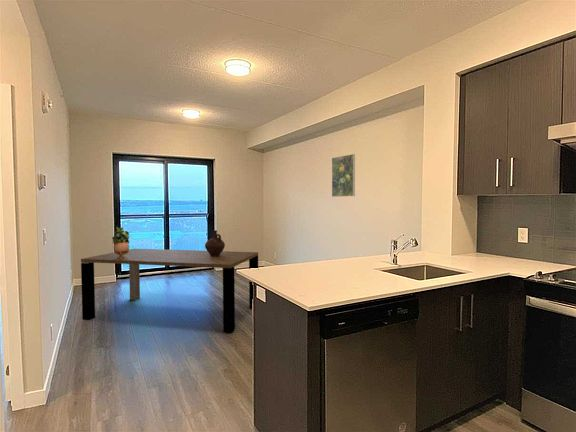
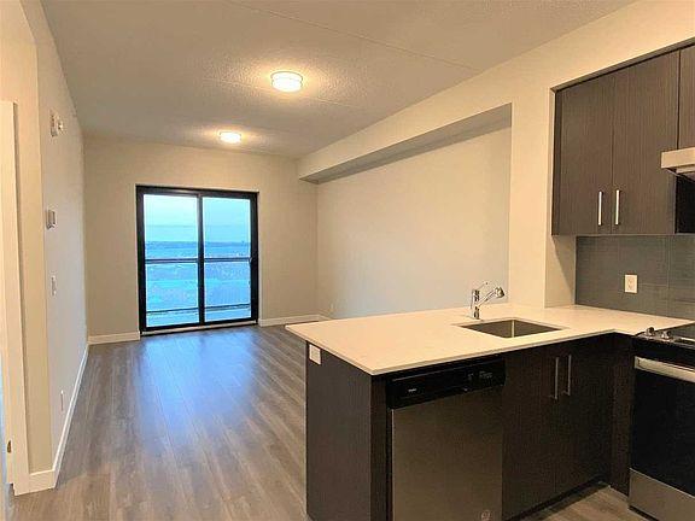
- ceramic jug (214, 243)
- dining table (175, 265)
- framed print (343, 176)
- potted plant (121, 242)
